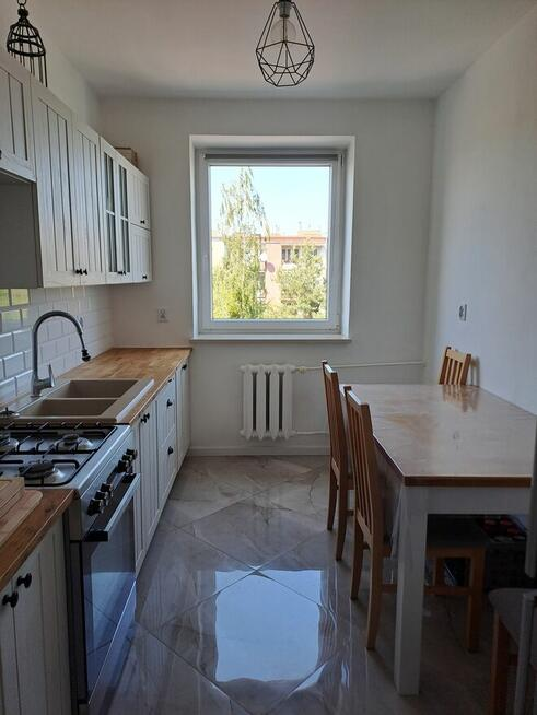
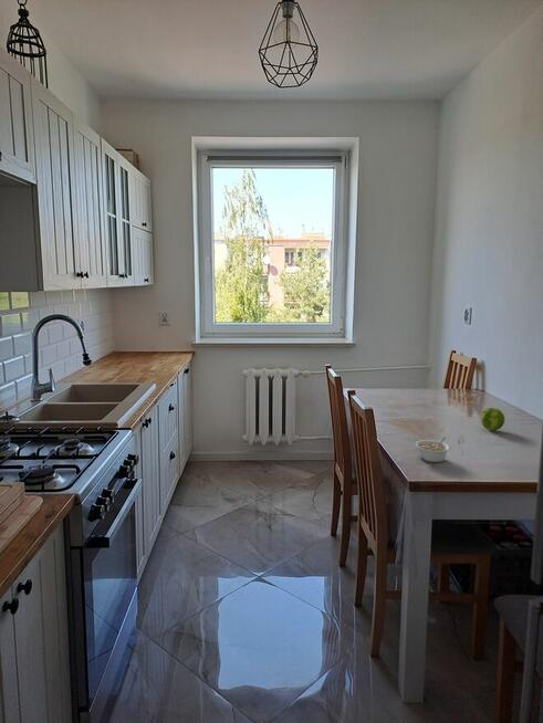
+ fruit (492, 419)
+ legume (431, 450)
